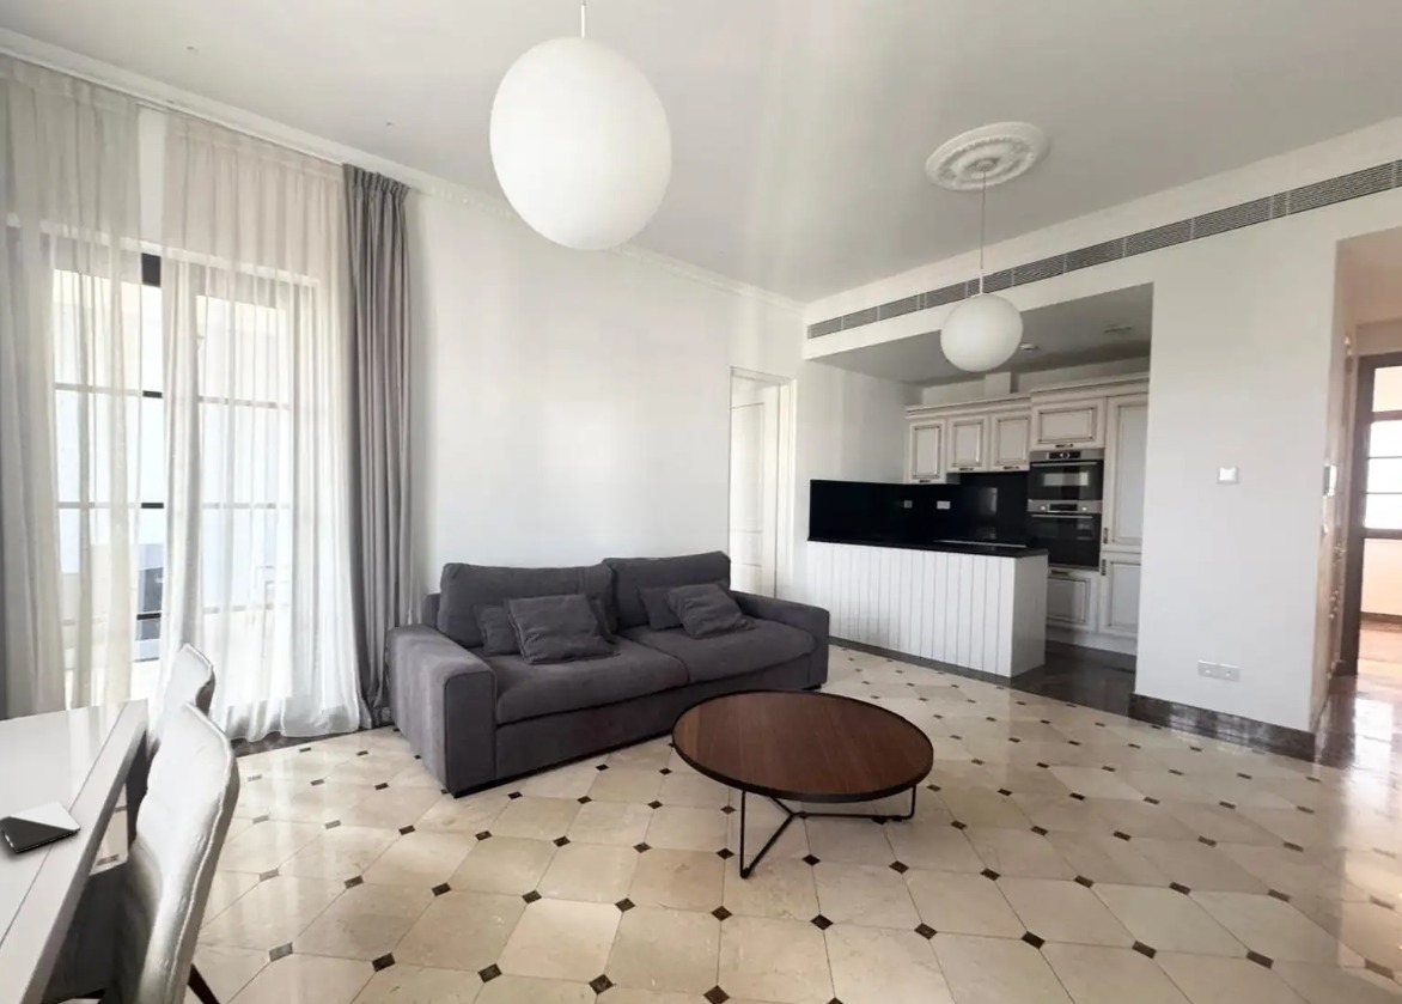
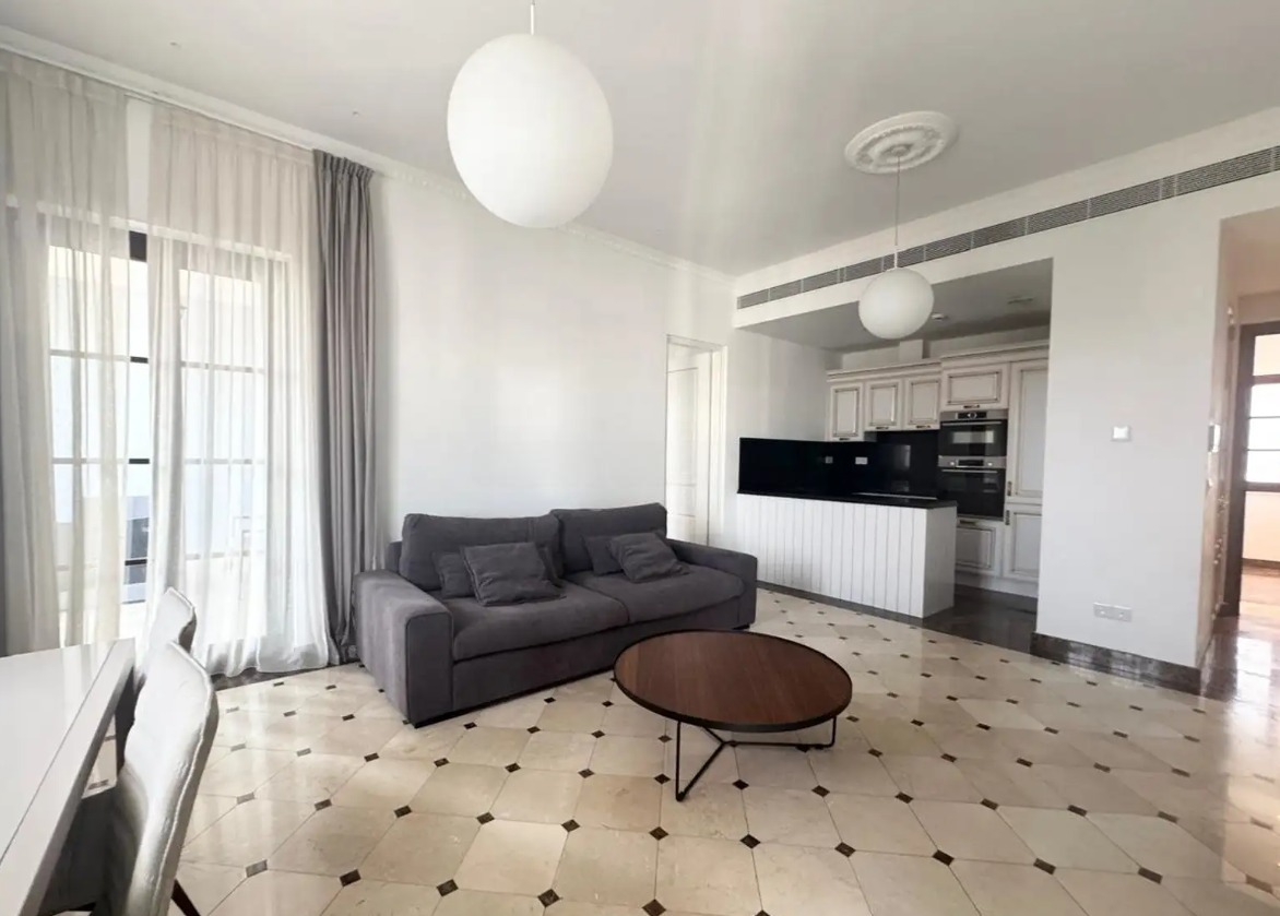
- smartphone (38, 826)
